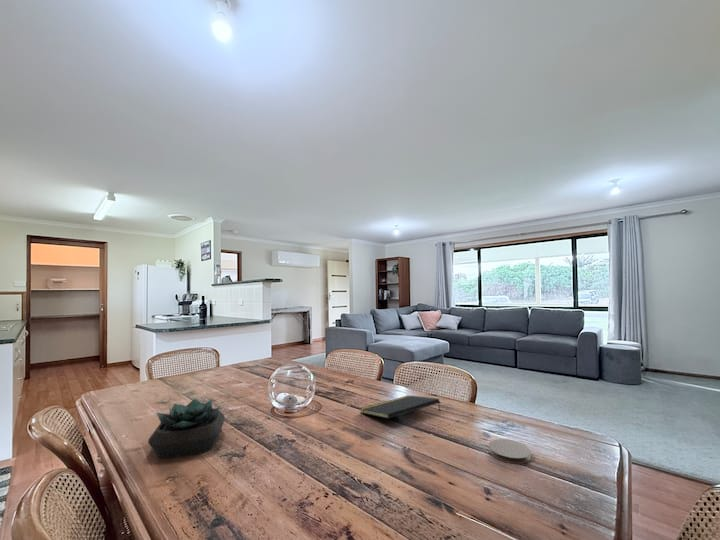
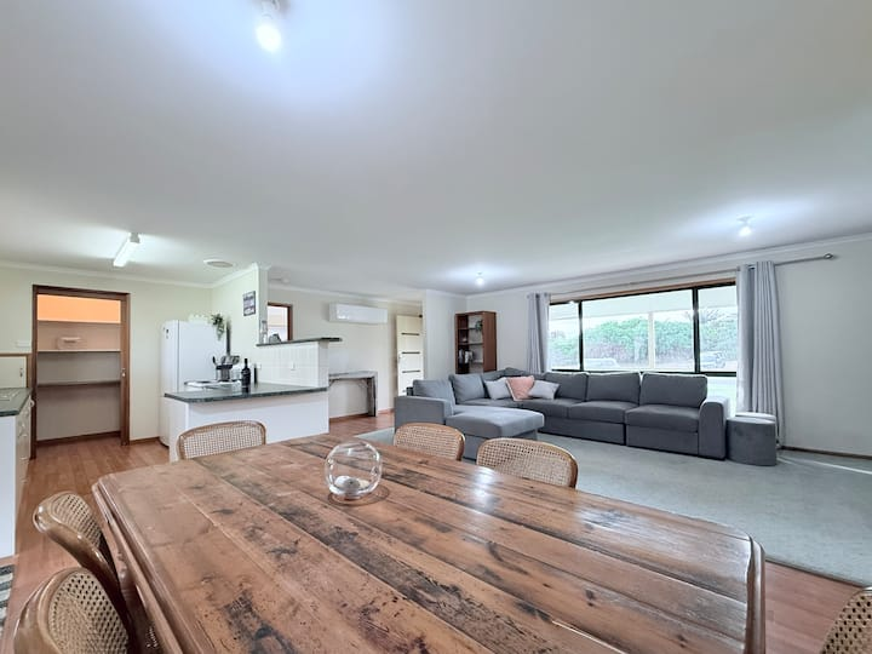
- notepad (399, 405)
- coaster (509, 450)
- succulent plant (189, 424)
